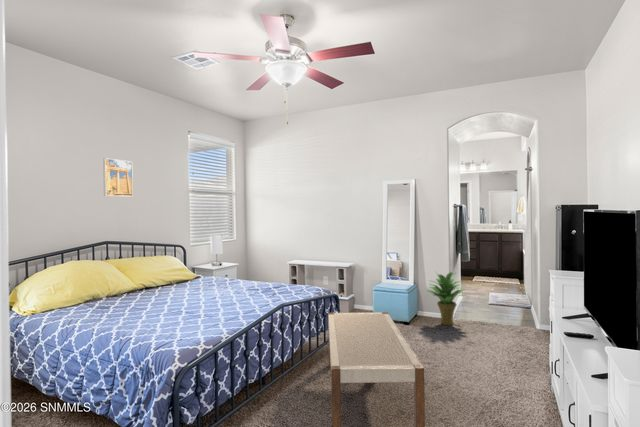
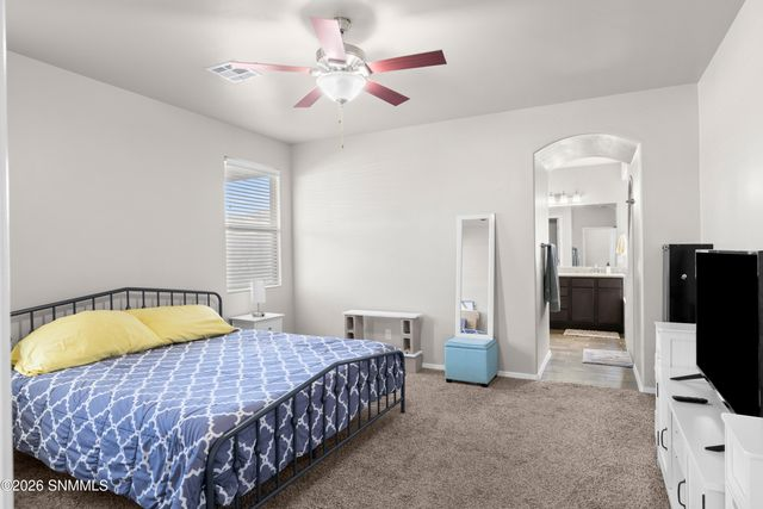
- bench (366, 366)
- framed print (118, 178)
- potted plant (446, 297)
